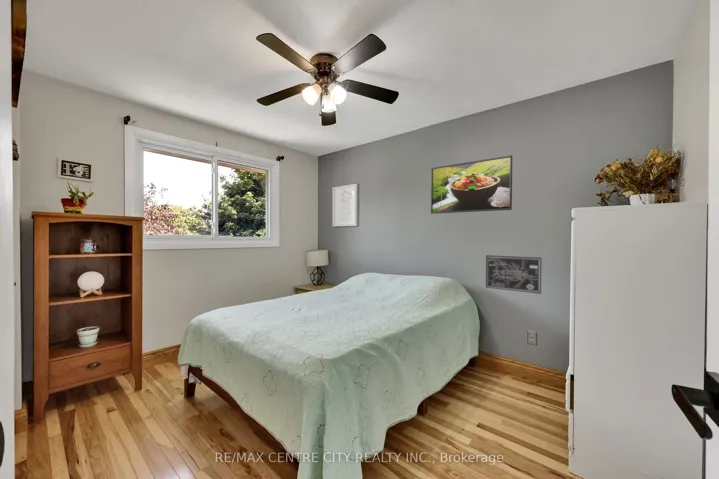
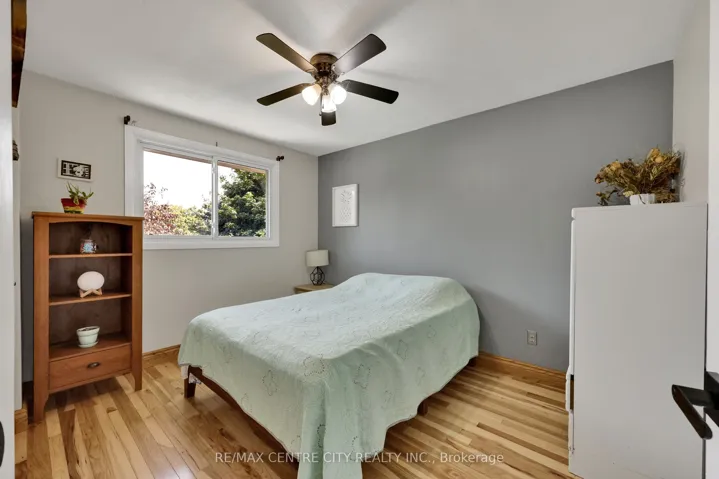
- wall art (512, 273)
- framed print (468, 187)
